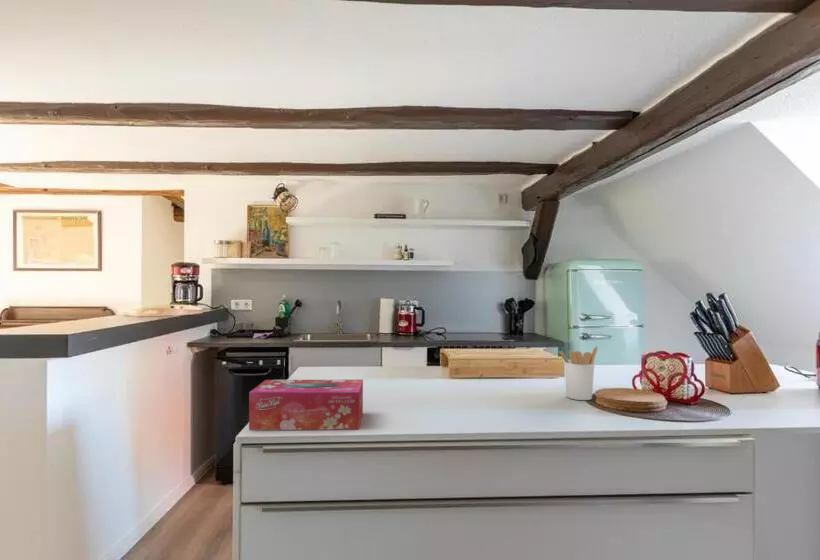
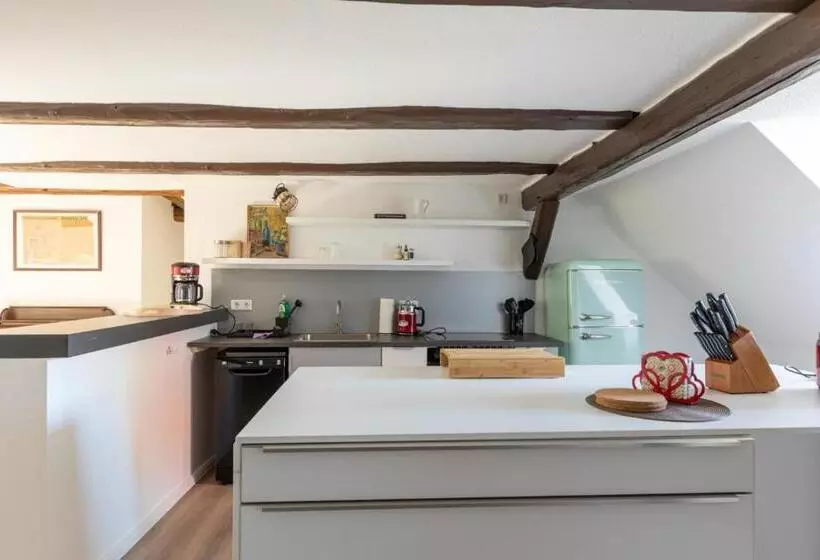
- tissue box (309, 403)
- utensil holder (579, 372)
